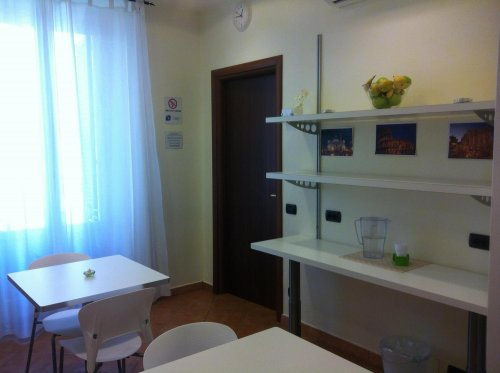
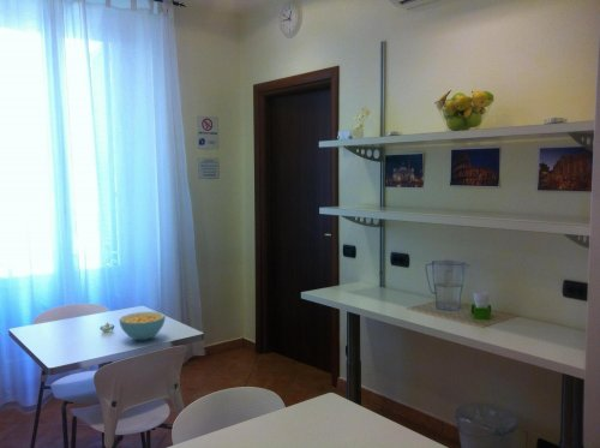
+ cereal bowl (143, 328)
